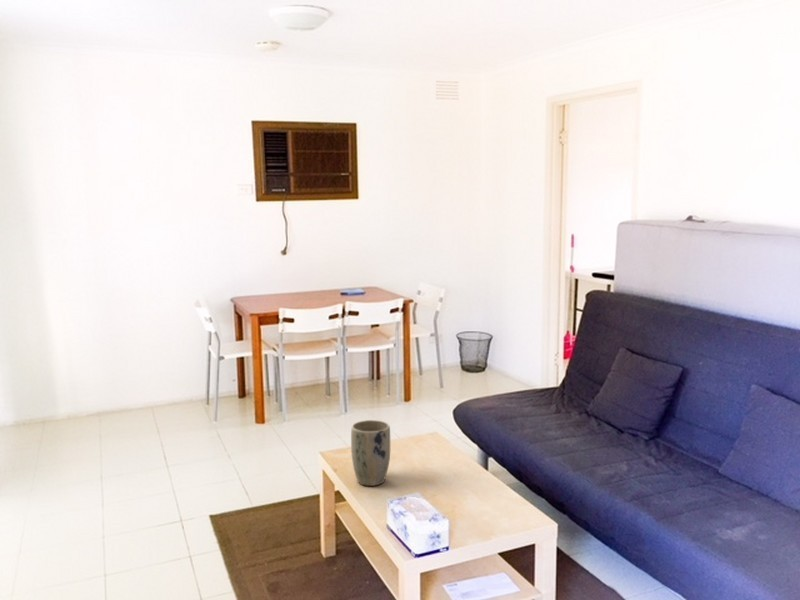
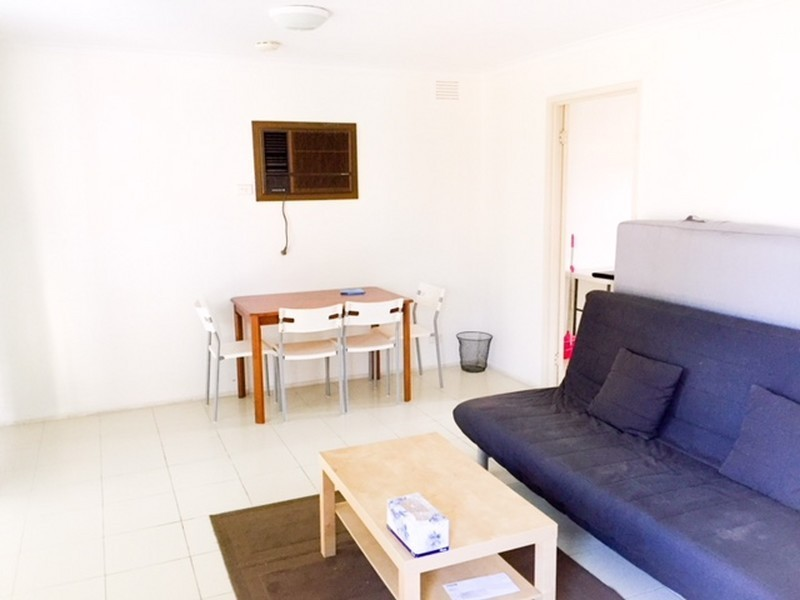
- plant pot (371, 453)
